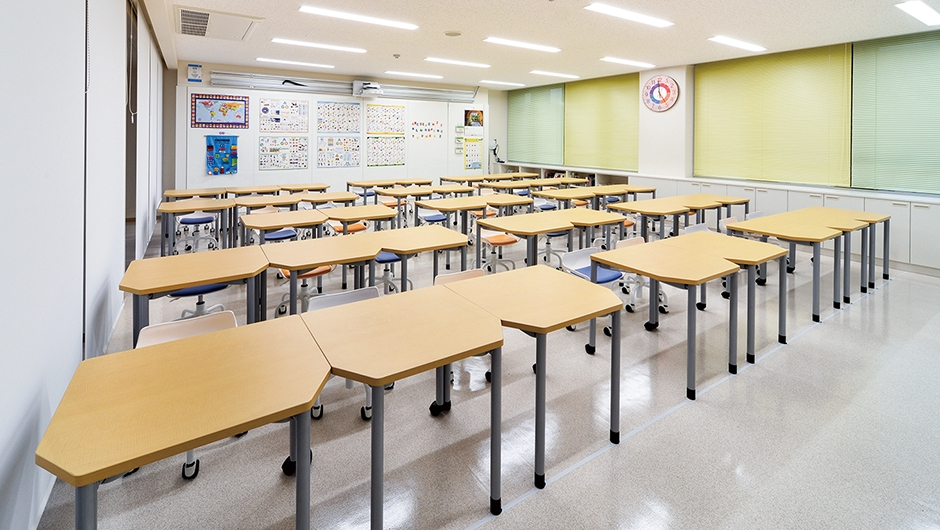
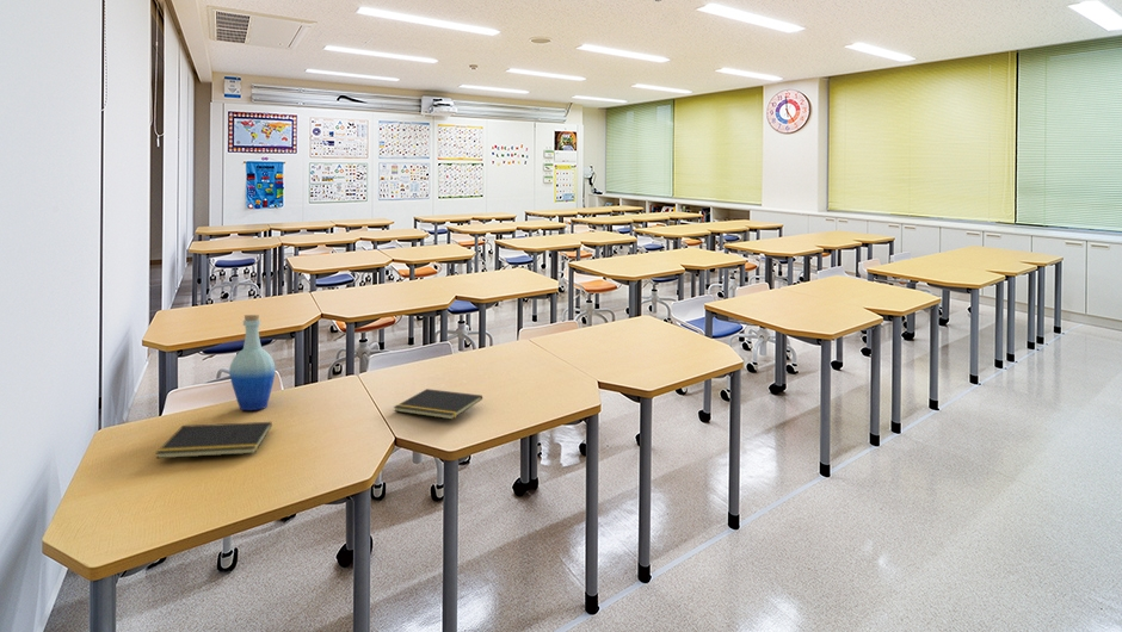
+ bottle (252, 361)
+ notepad (438, 403)
+ notepad (217, 439)
